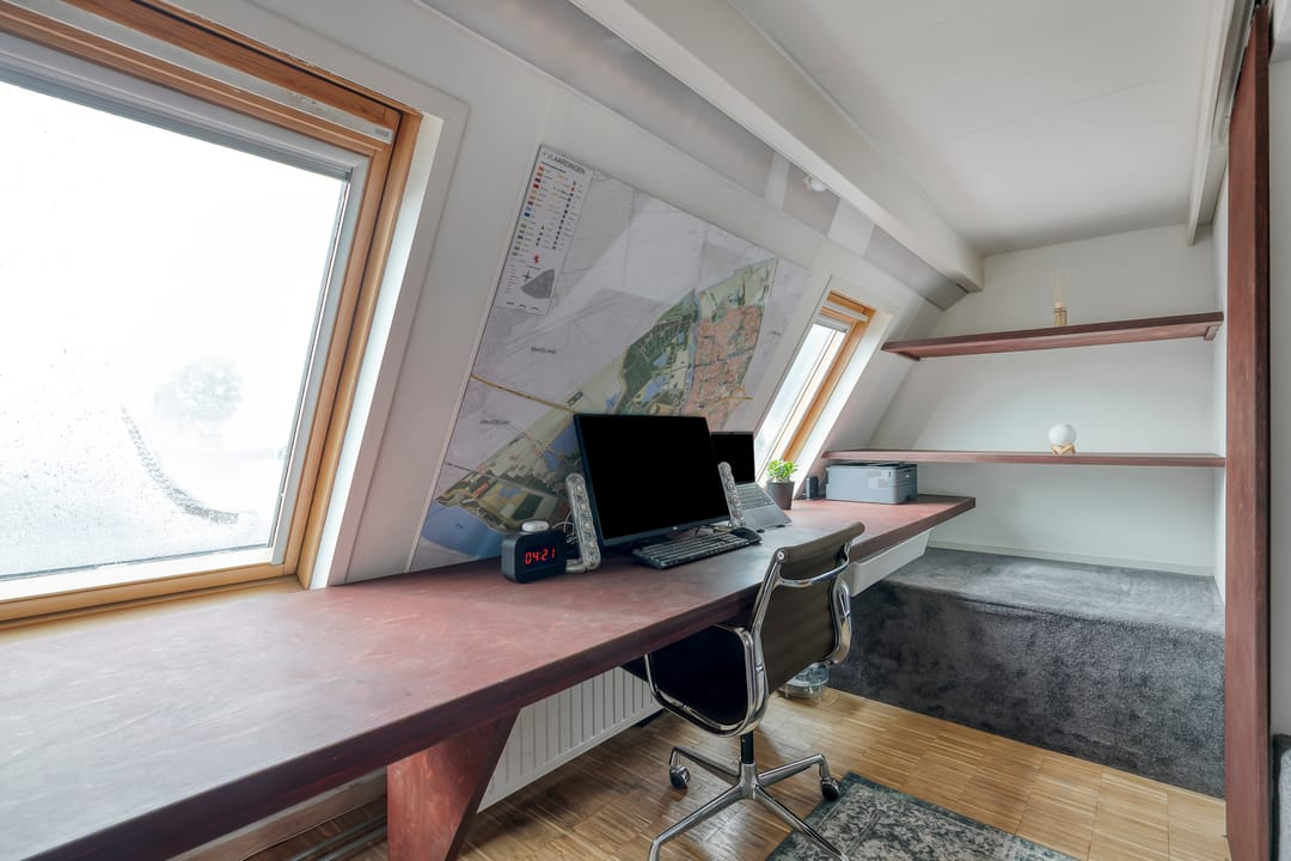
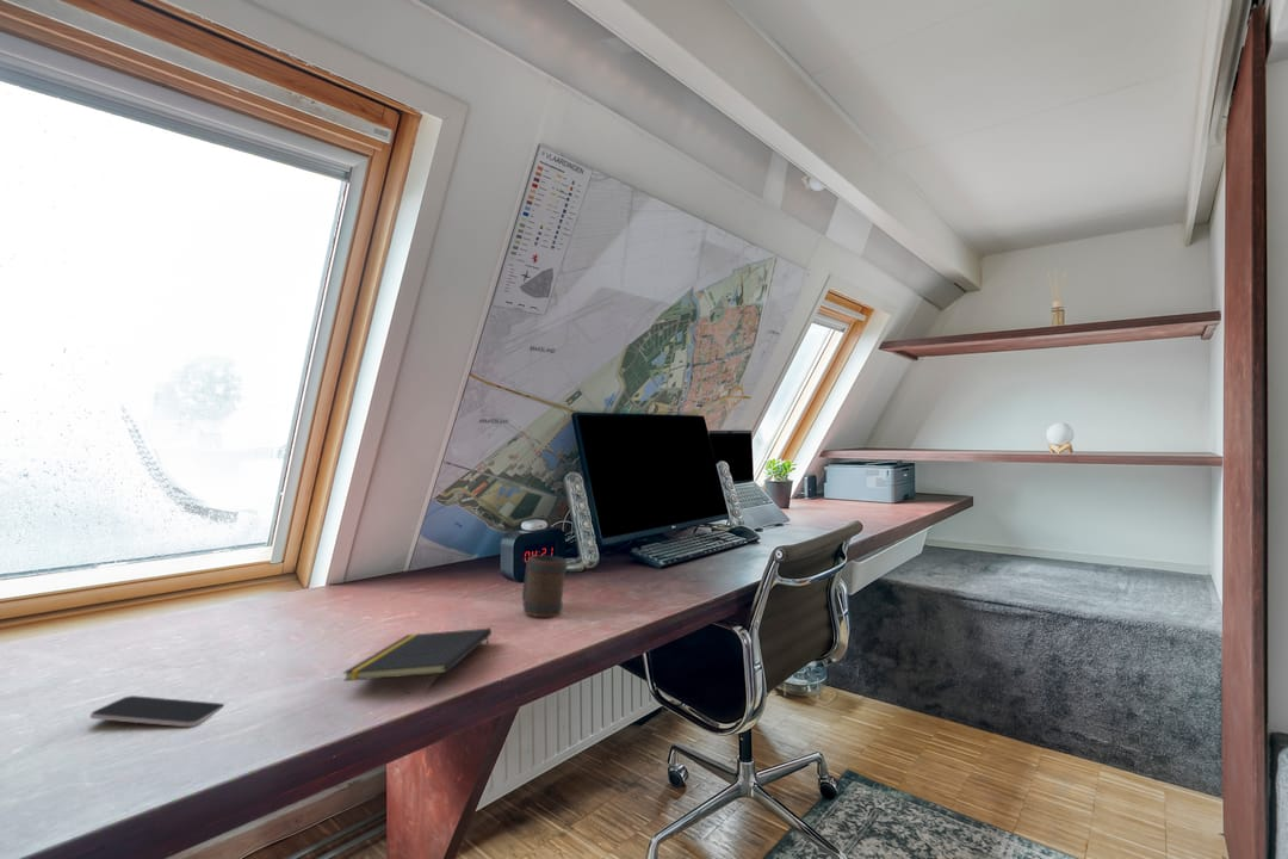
+ notepad (425, 651)
+ mug (541, 583)
+ smartphone (160, 710)
